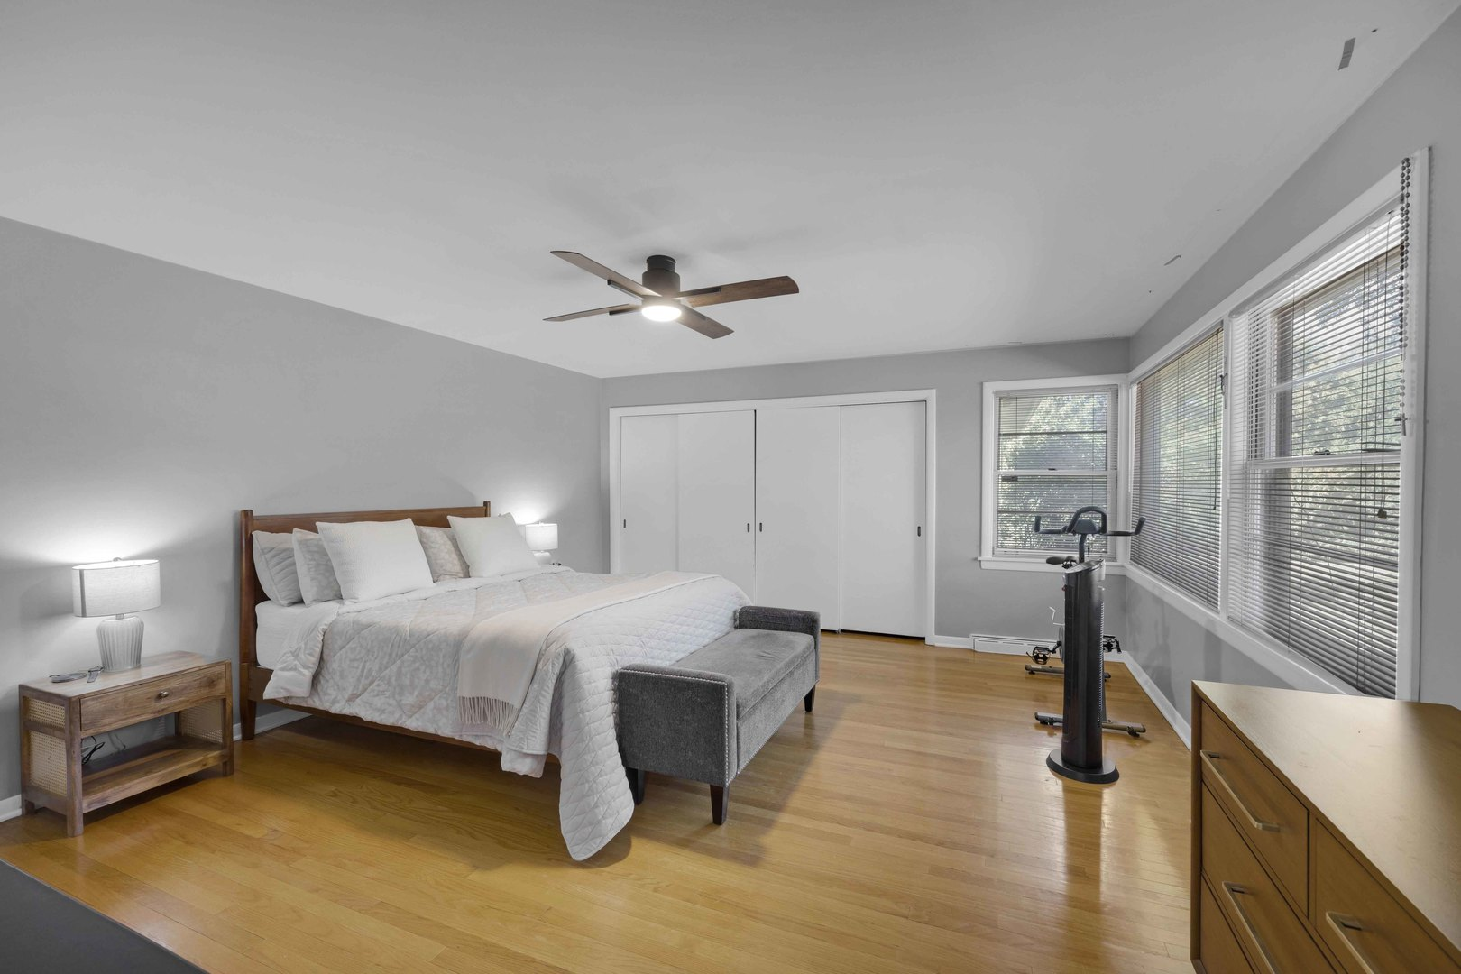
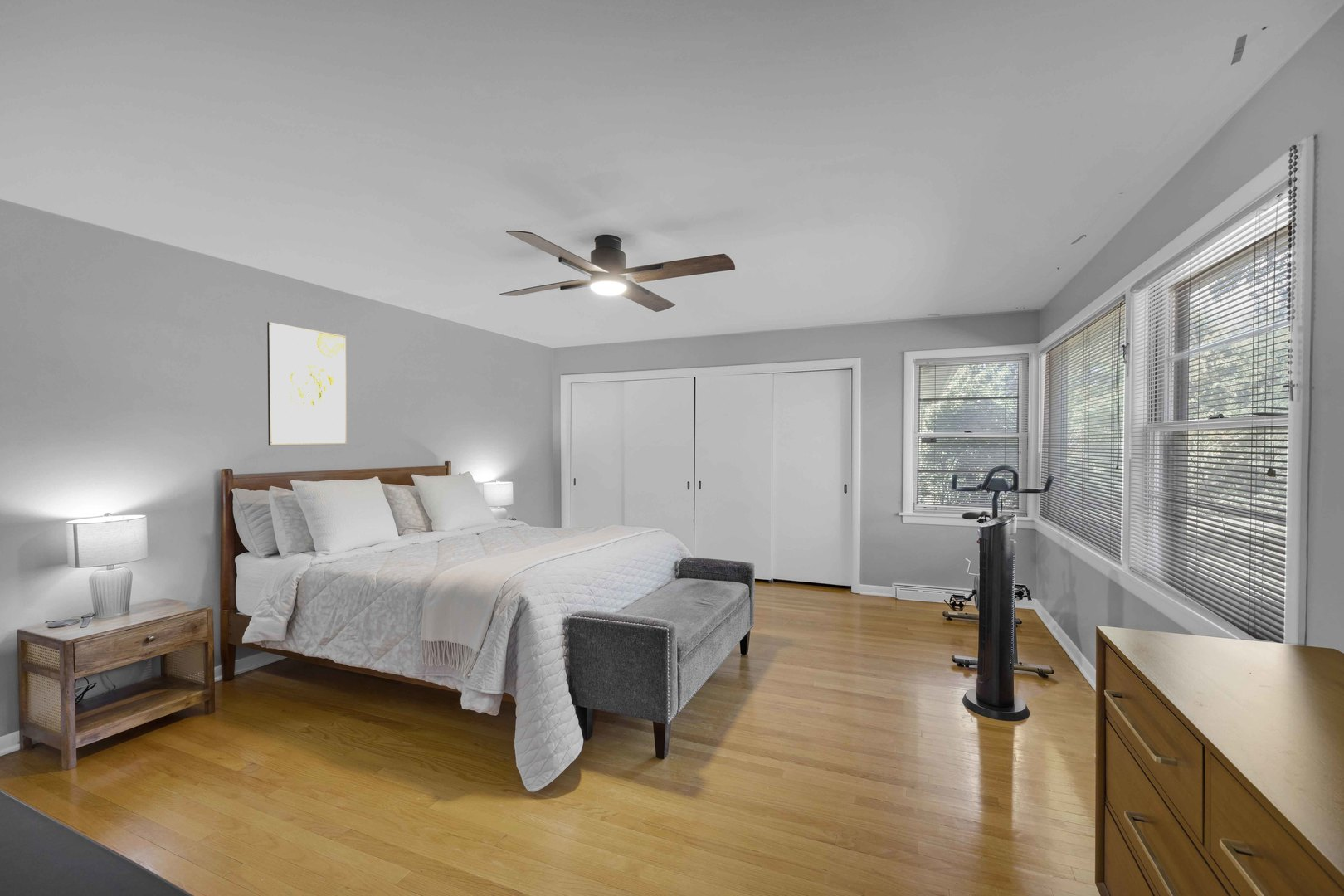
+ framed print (309, 387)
